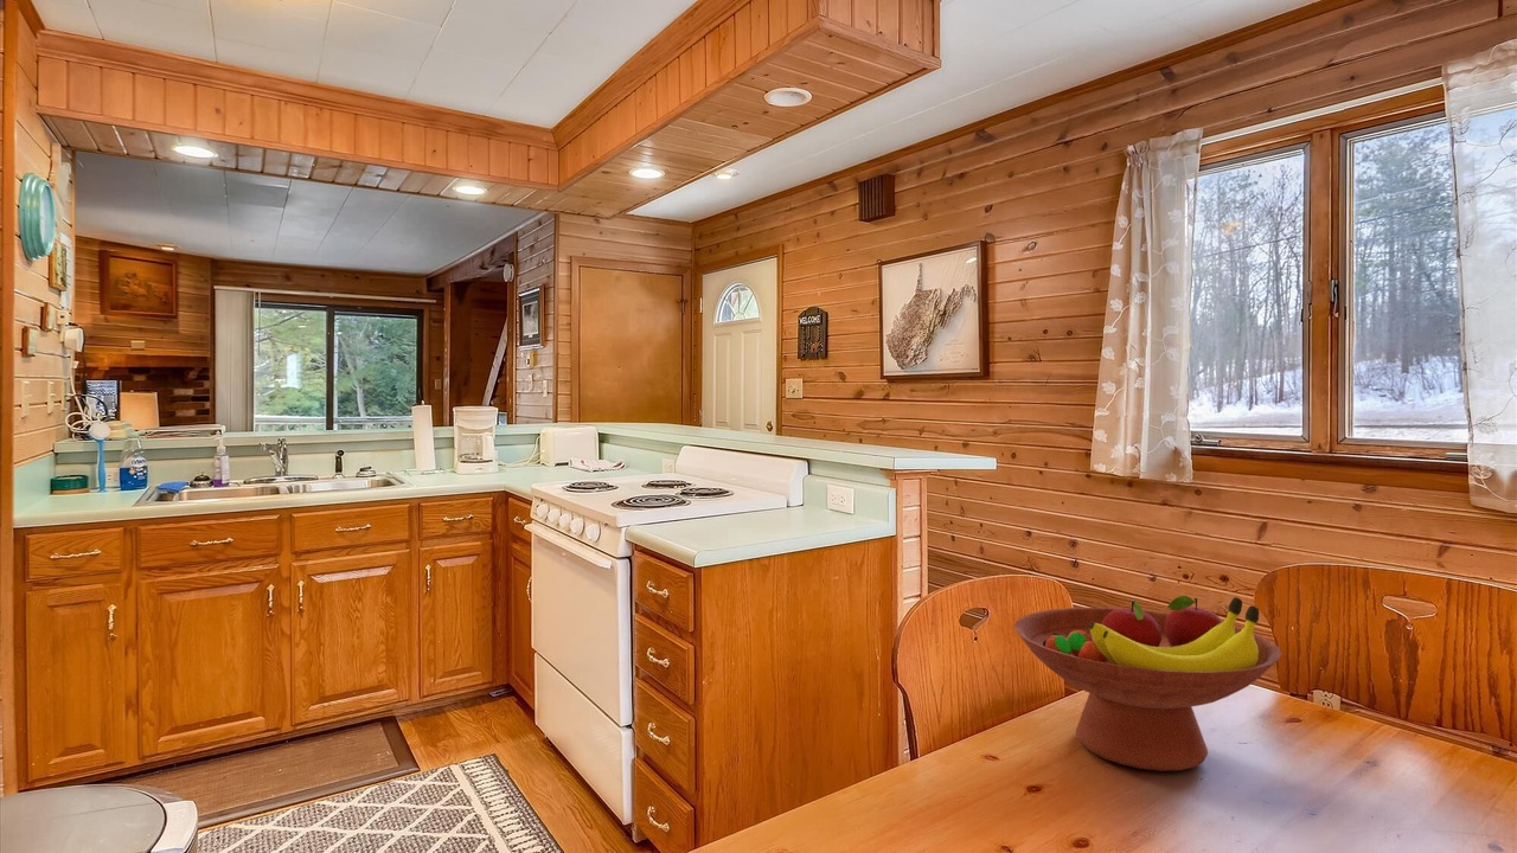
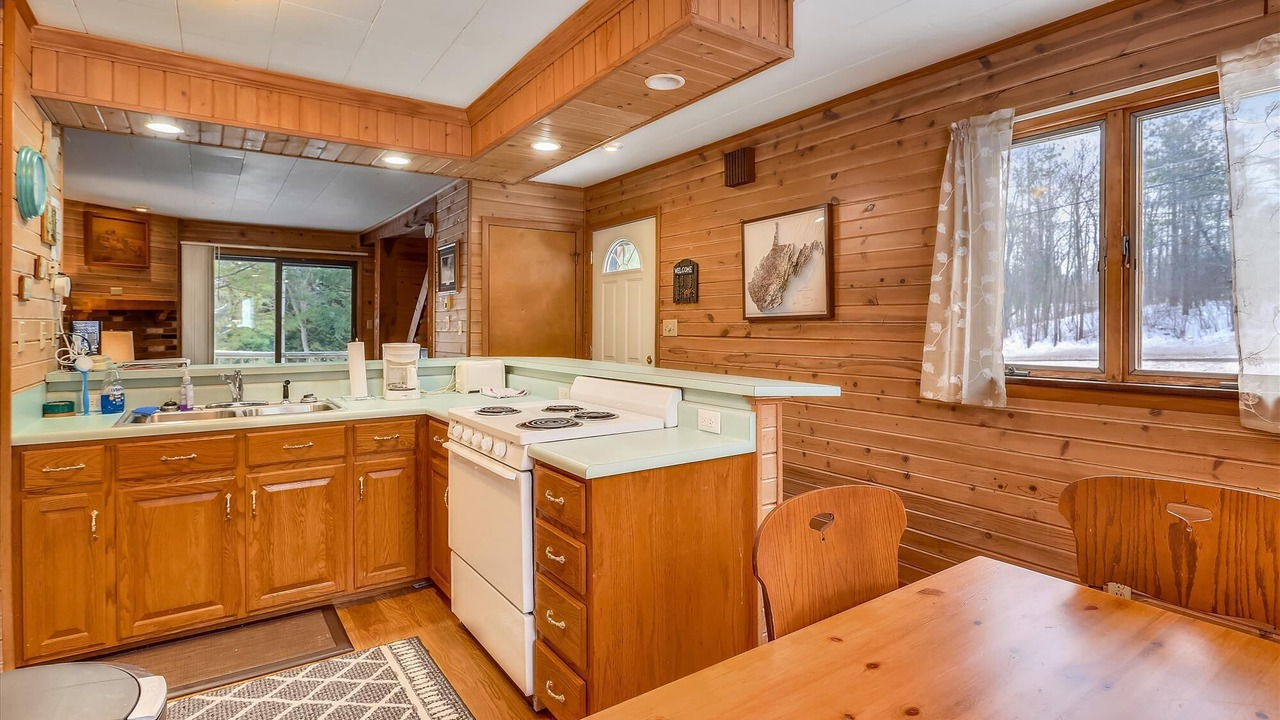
- fruit bowl (1138, 668)
